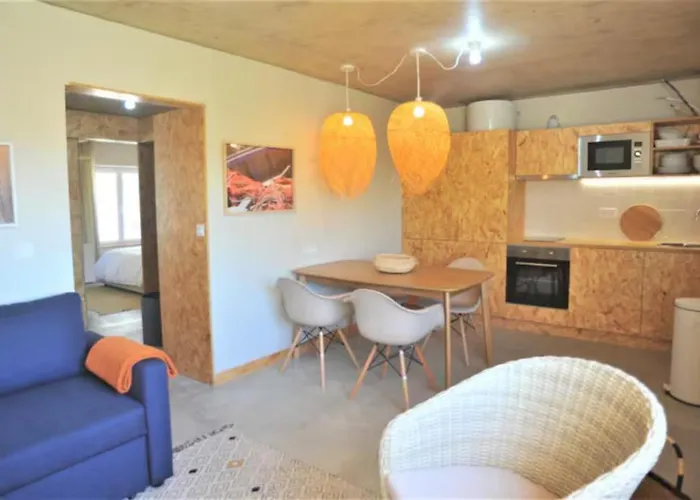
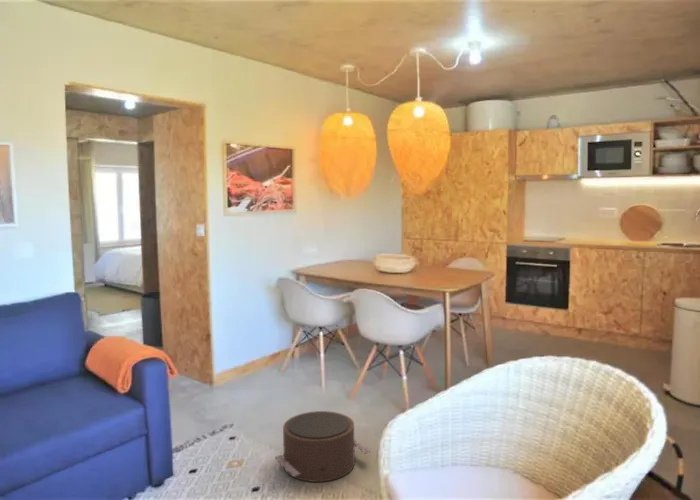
+ pouf (321, 446)
